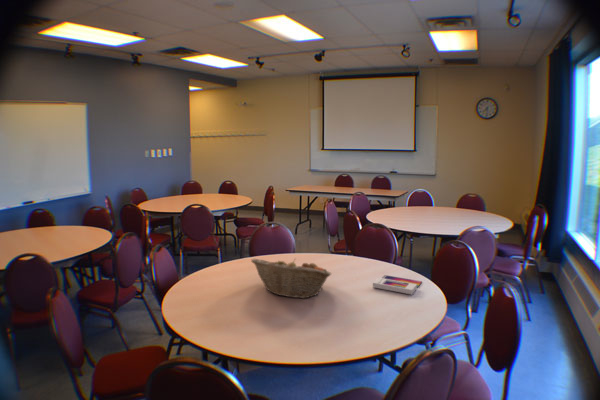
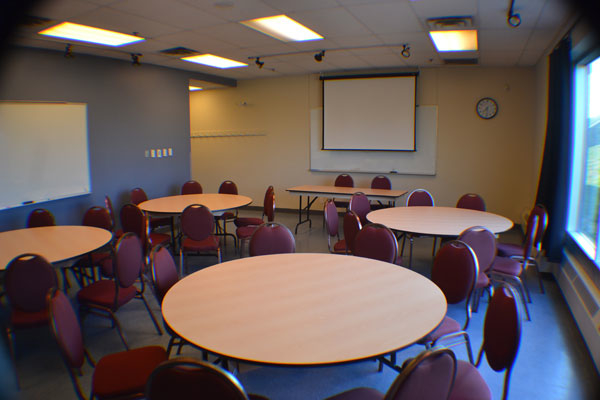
- fruit basket (290, 273)
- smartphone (397, 282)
